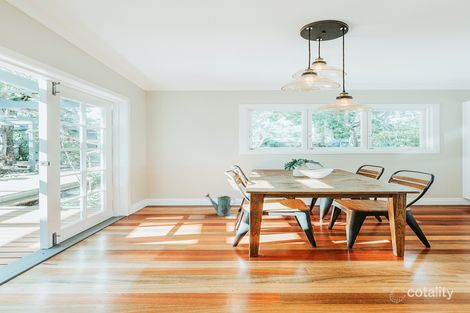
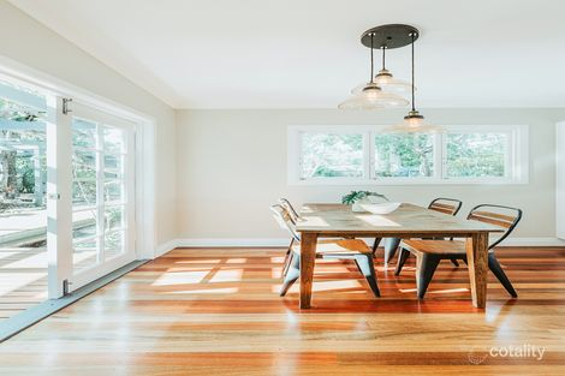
- watering can (220, 204)
